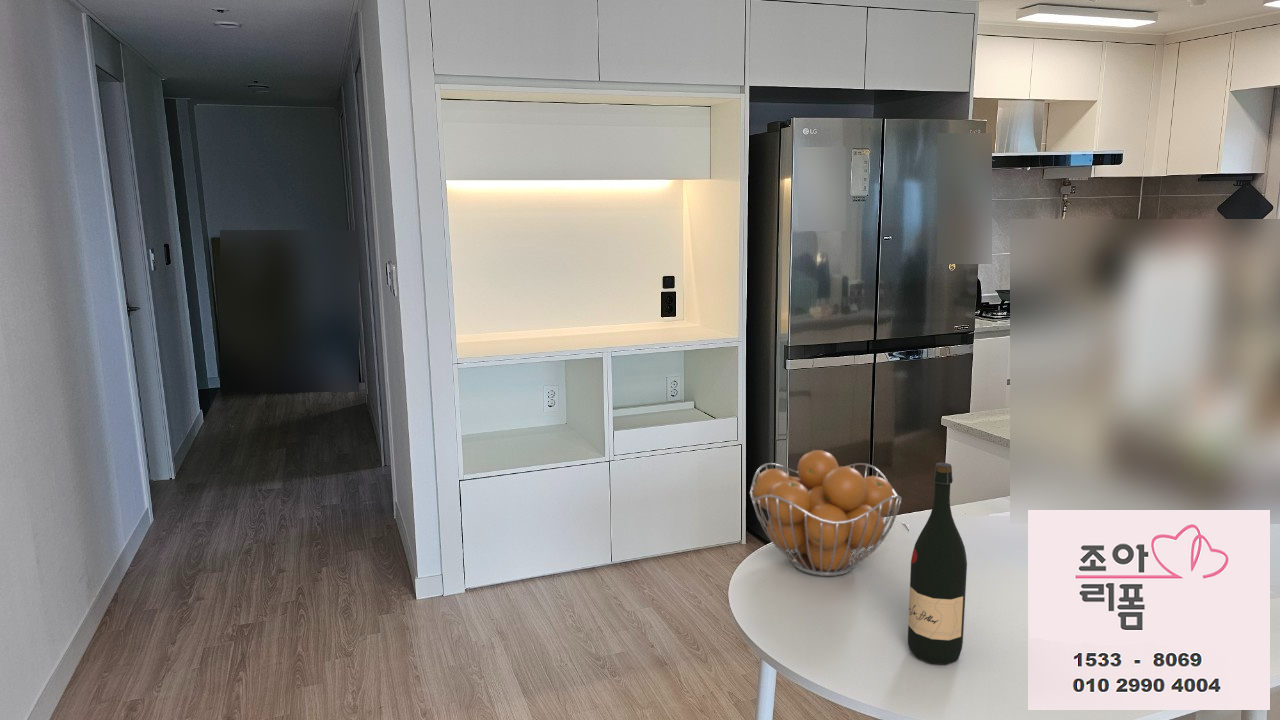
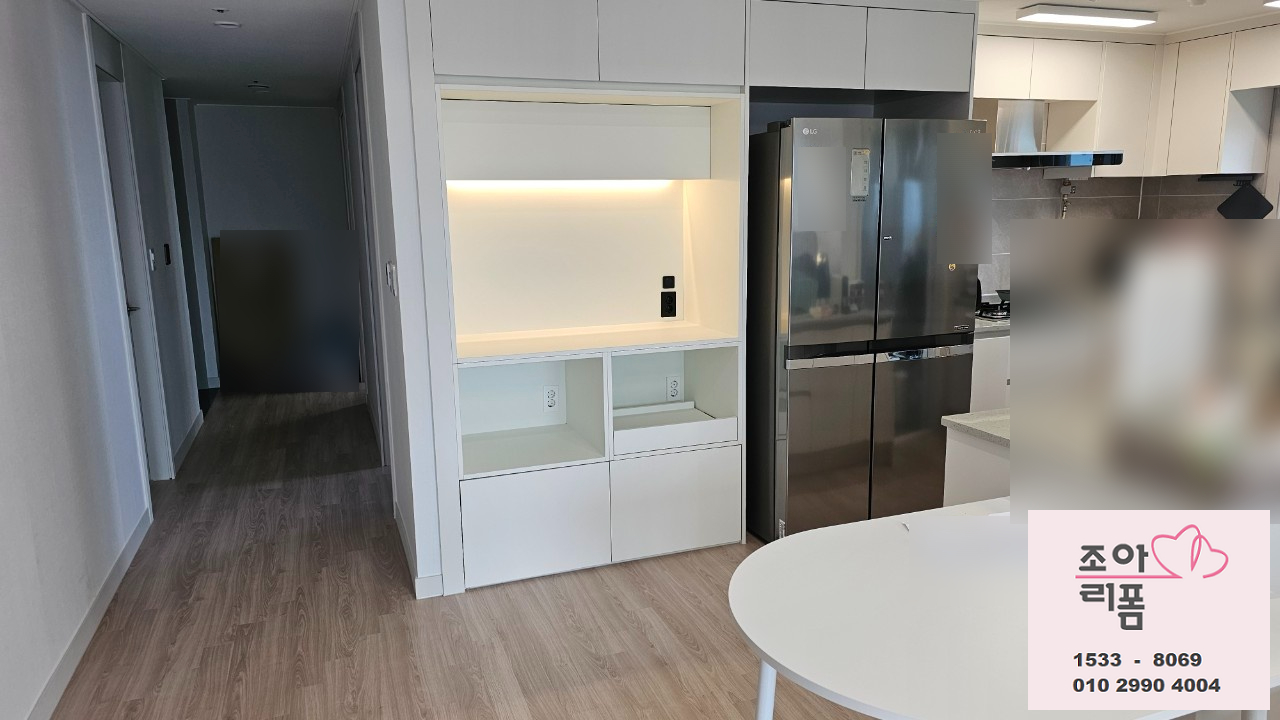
- wine bottle (939, 559)
- fruit basket (823, 511)
